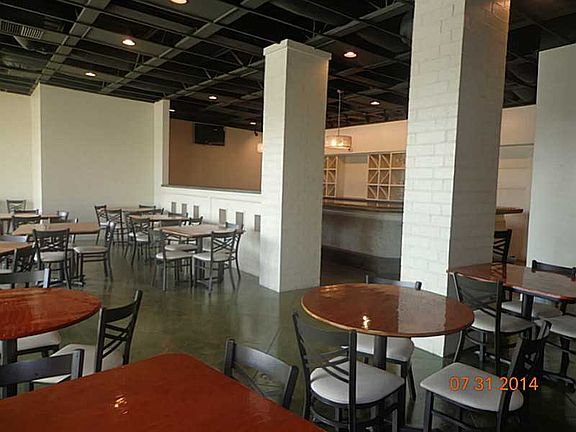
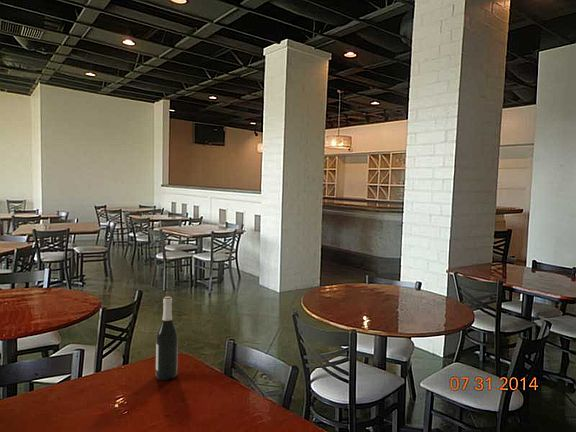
+ wine bottle (167, 336)
